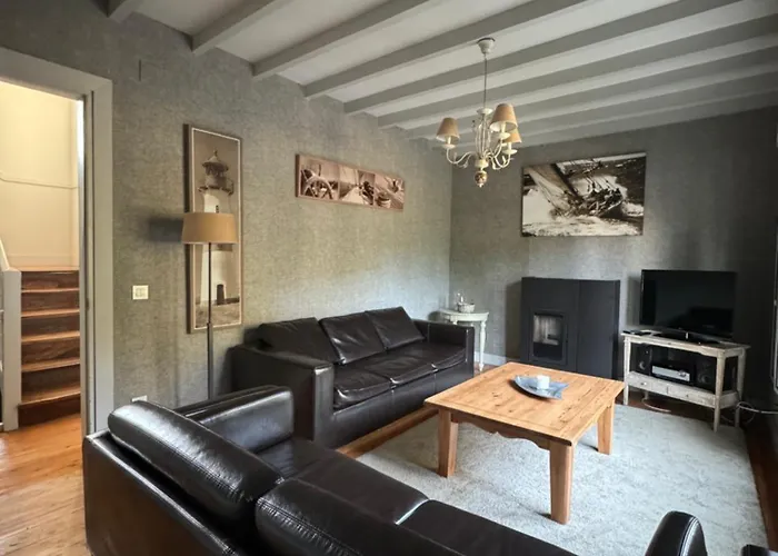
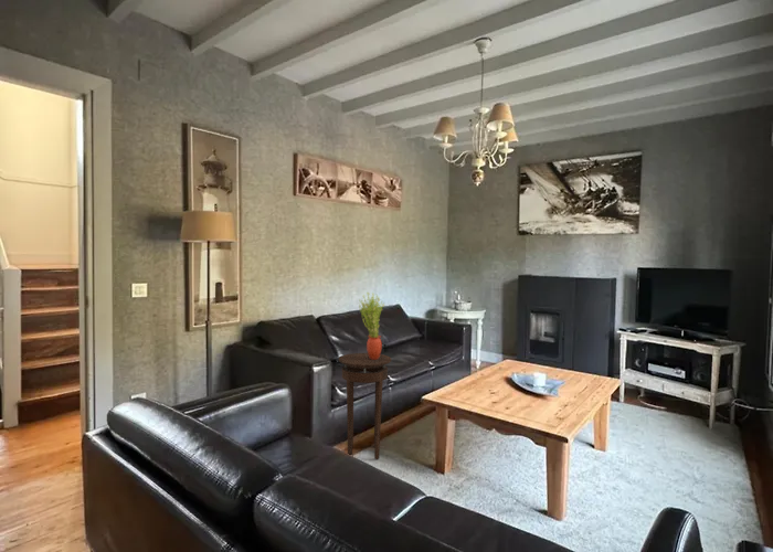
+ potted plant (370, 325)
+ stool (352, 405)
